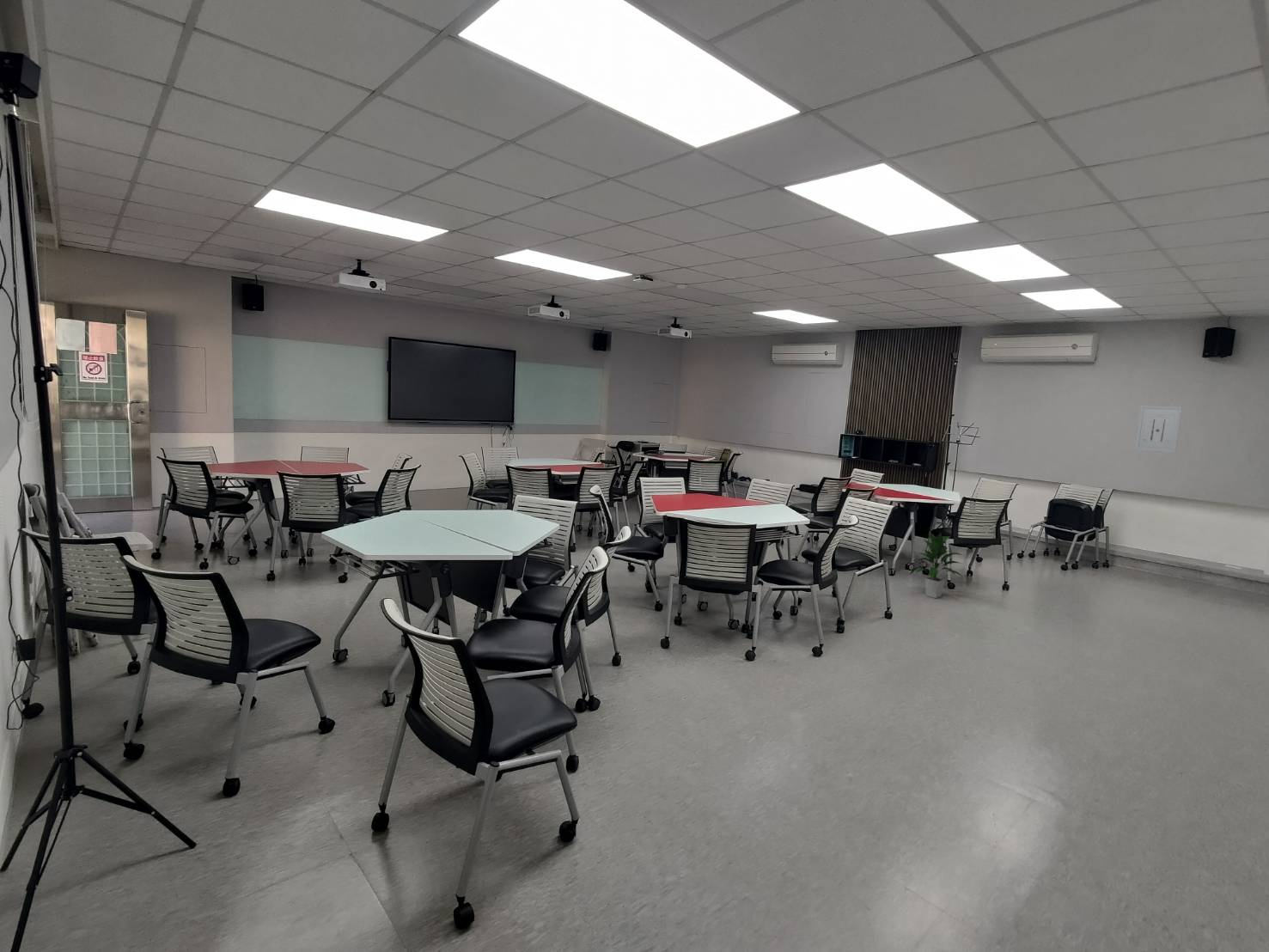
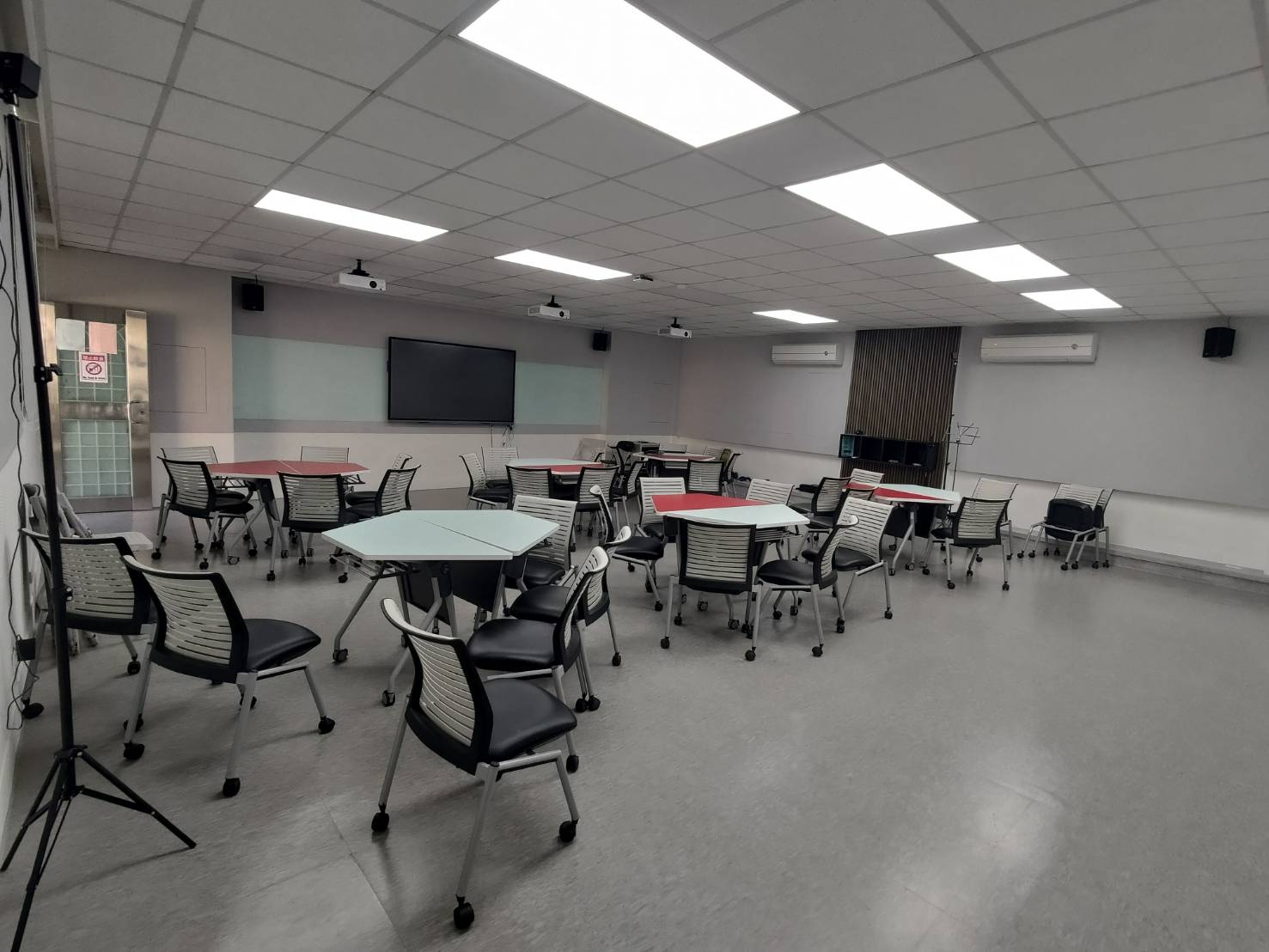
- indoor plant (935, 563)
- wall art (1157, 429)
